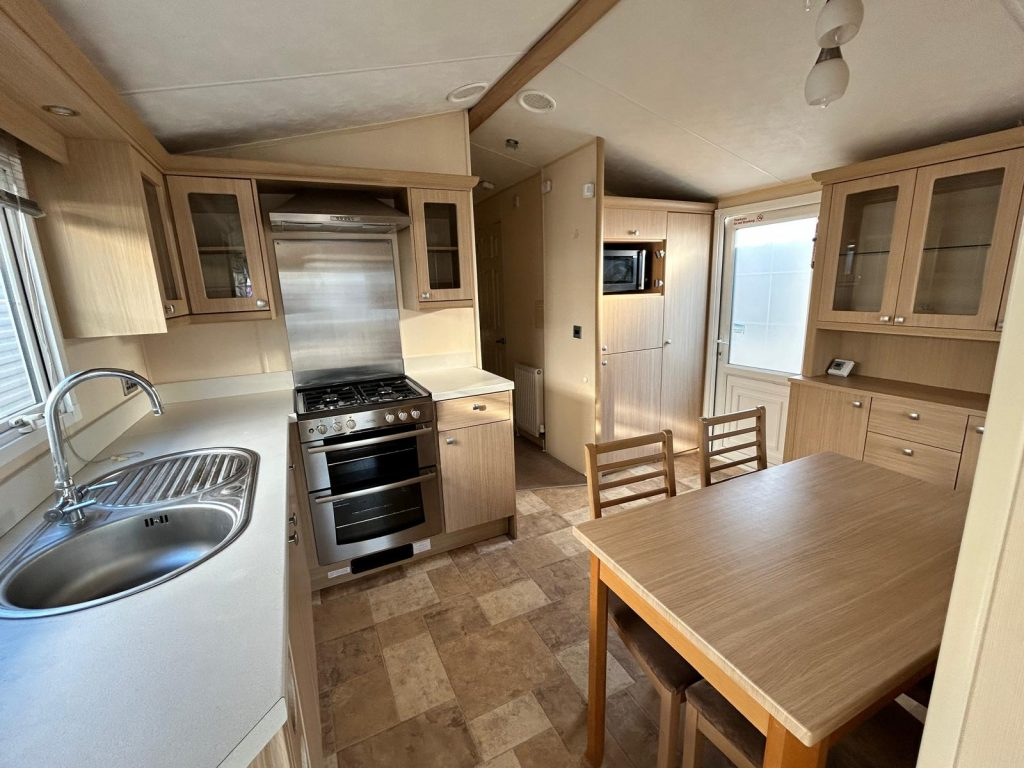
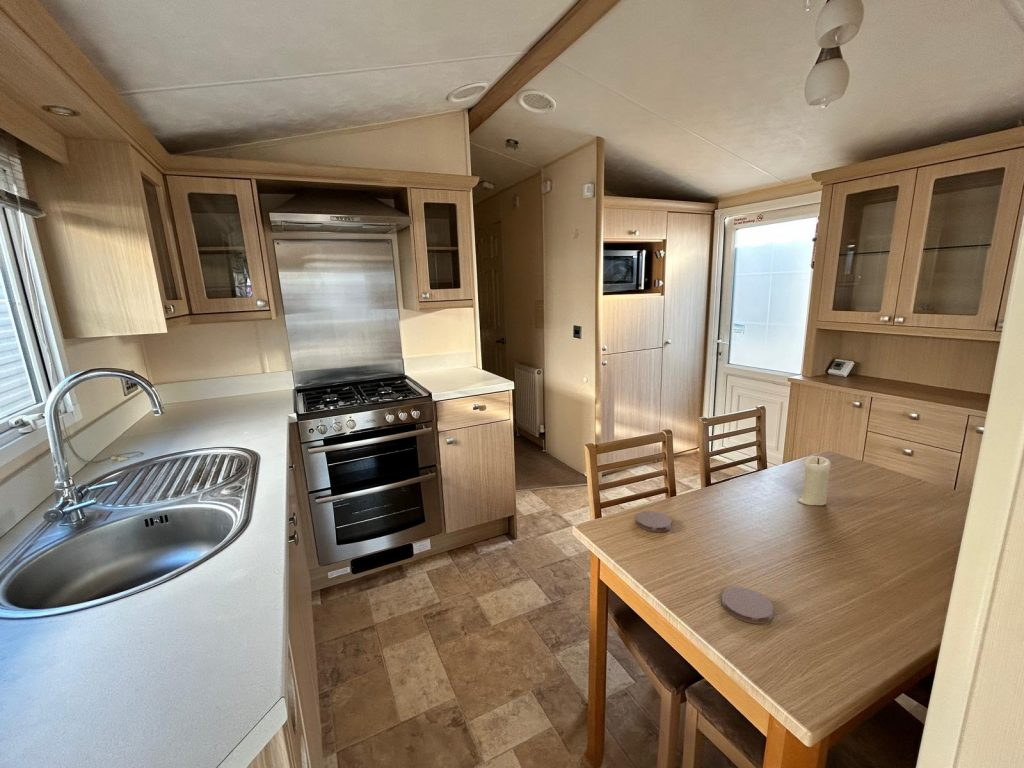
+ candle (815, 479)
+ coaster (746, 604)
+ coaster (653, 521)
